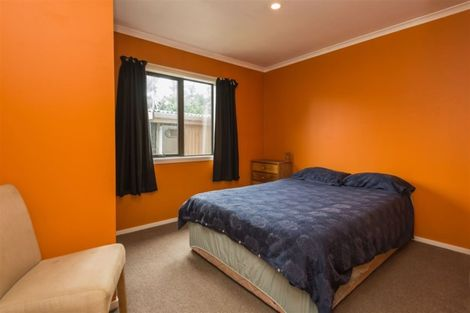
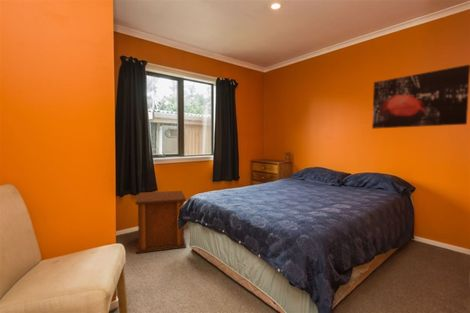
+ side table (161, 218)
+ wall art (414, 100)
